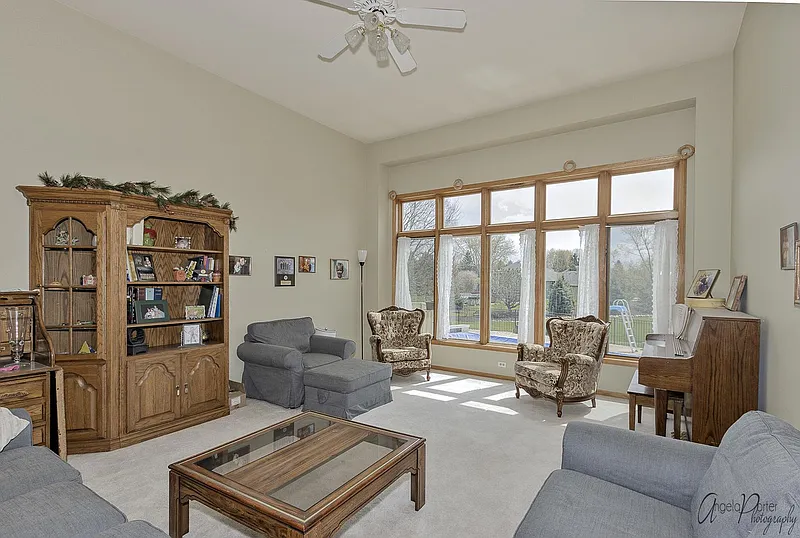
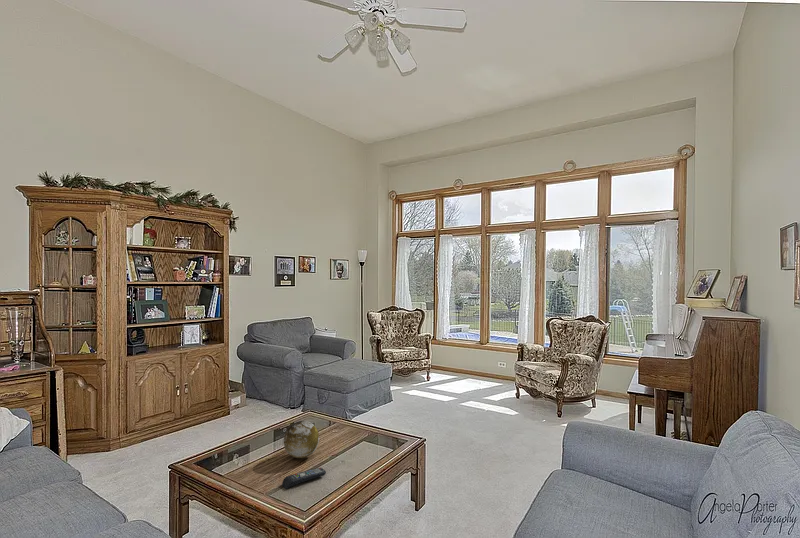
+ decorative orb (301, 439)
+ remote control (304, 476)
